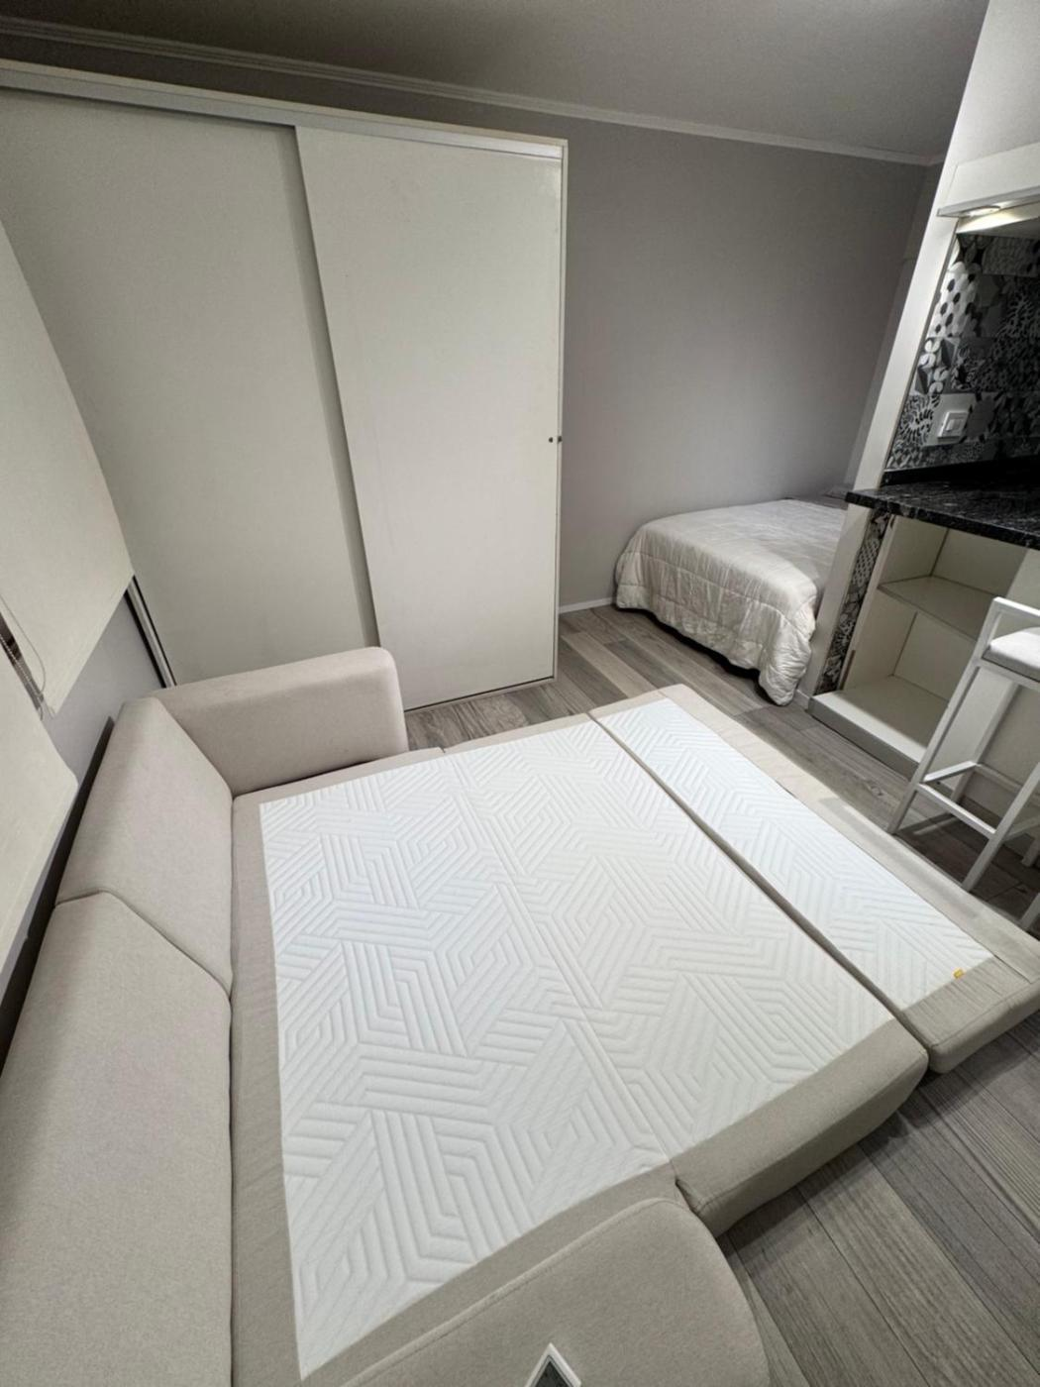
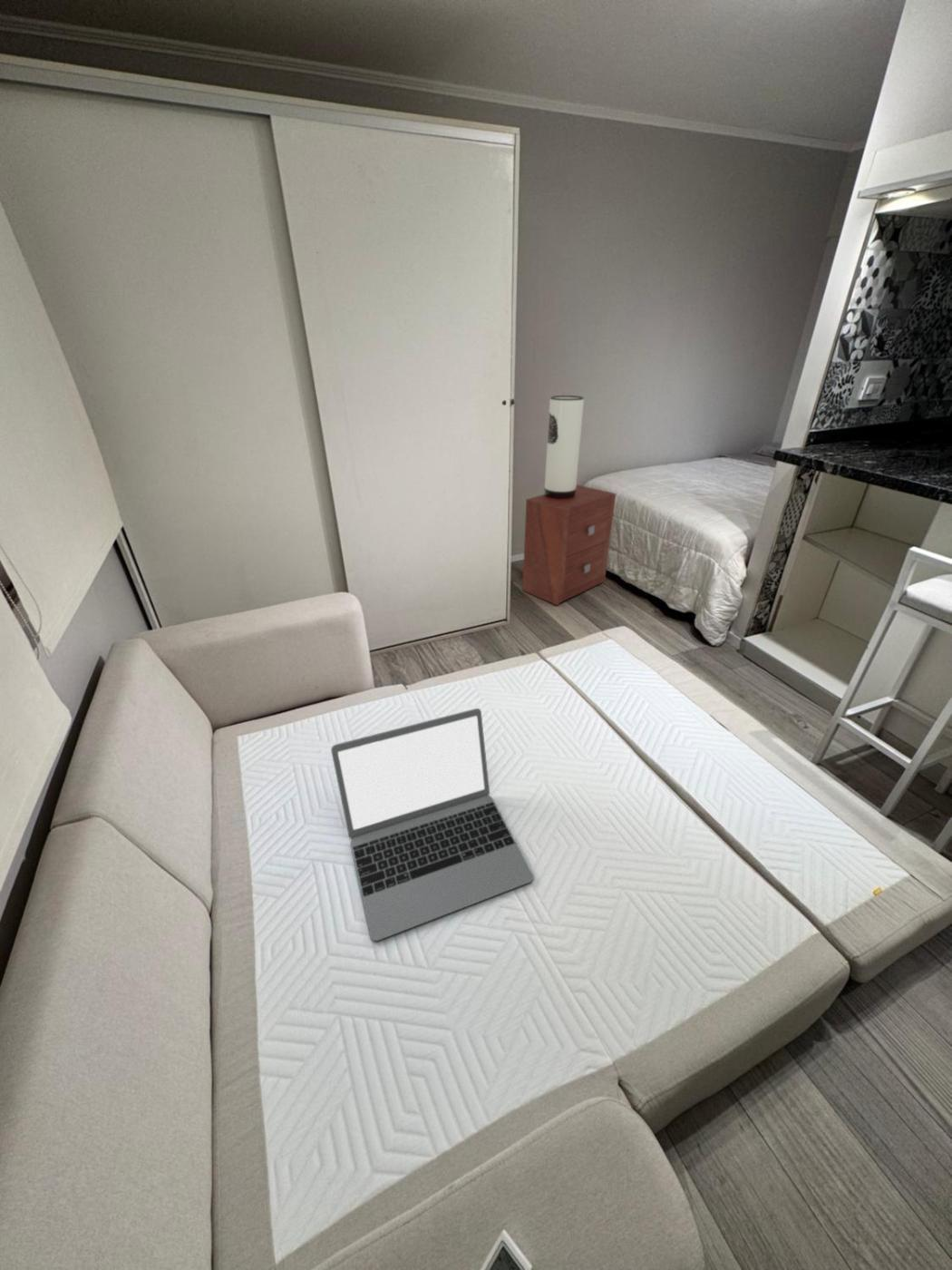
+ laptop (432, 813)
+ table lamp (563, 447)
+ nightstand (568, 543)
